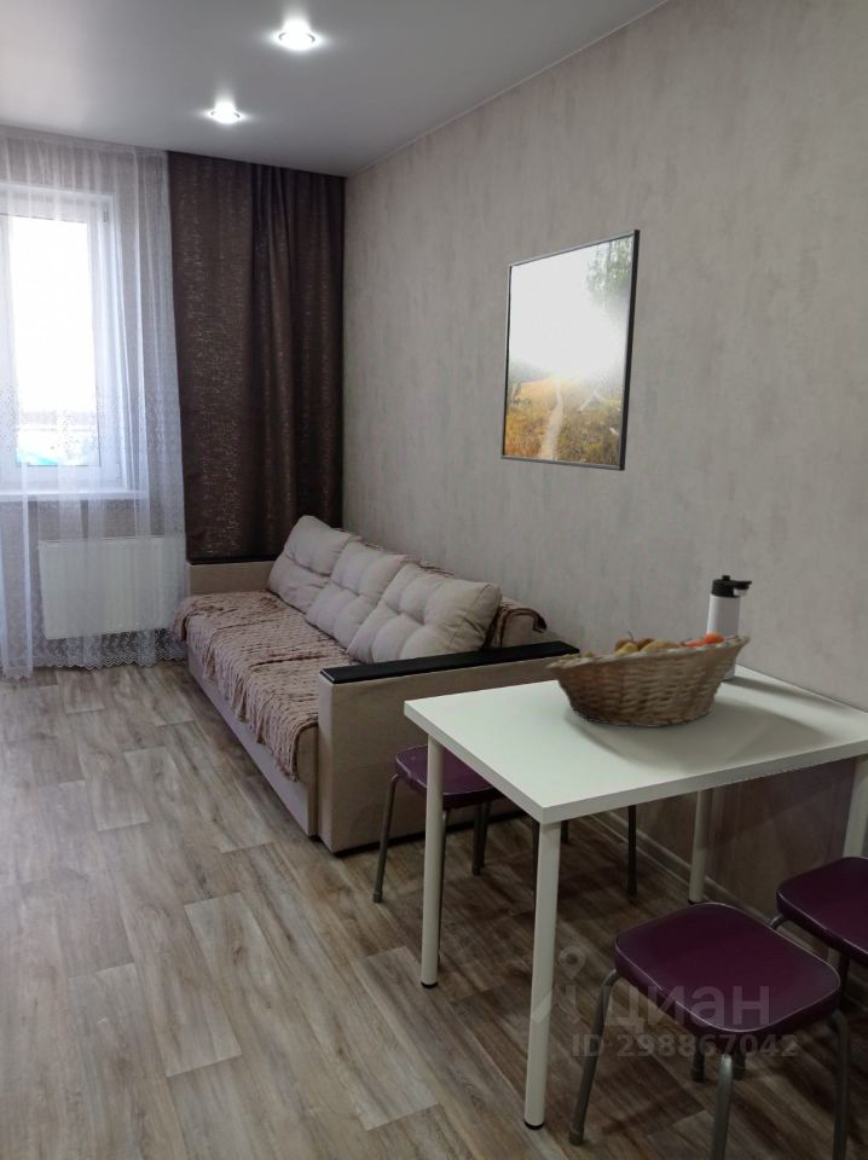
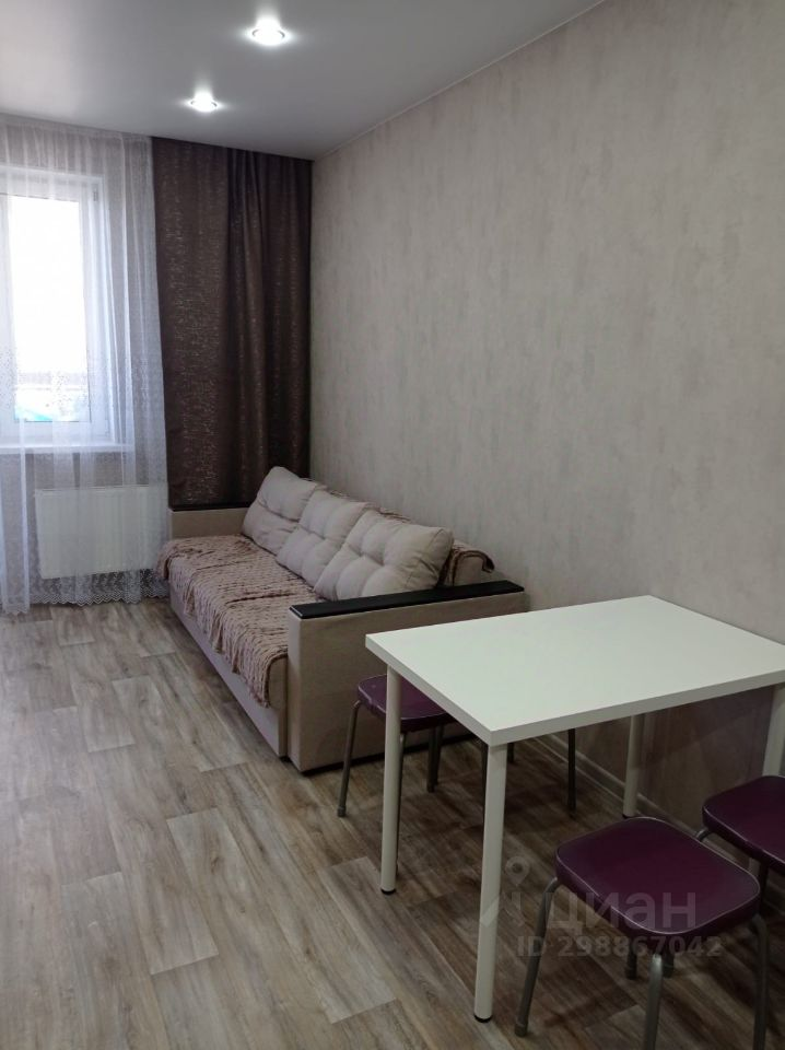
- thermos bottle (728, 627)
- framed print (561, 358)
- fruit basket (648, 668)
